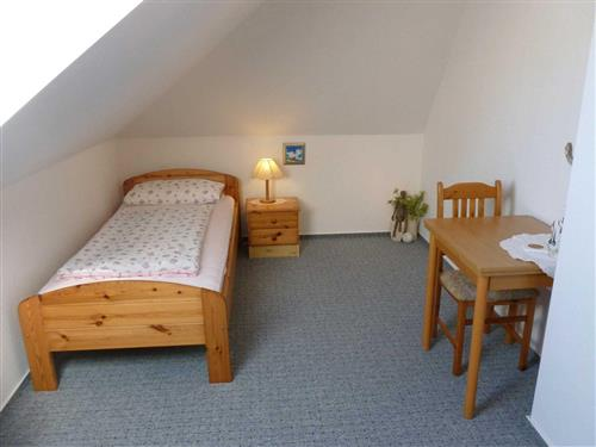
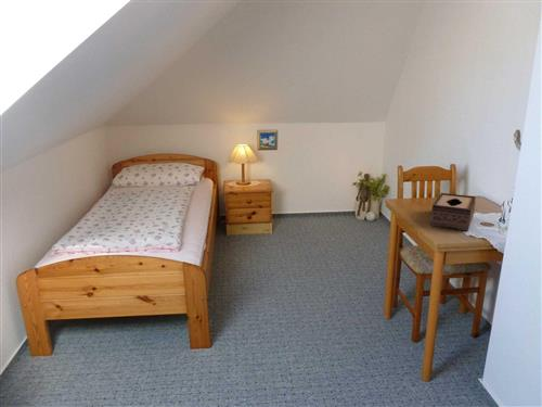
+ tissue box (453, 211)
